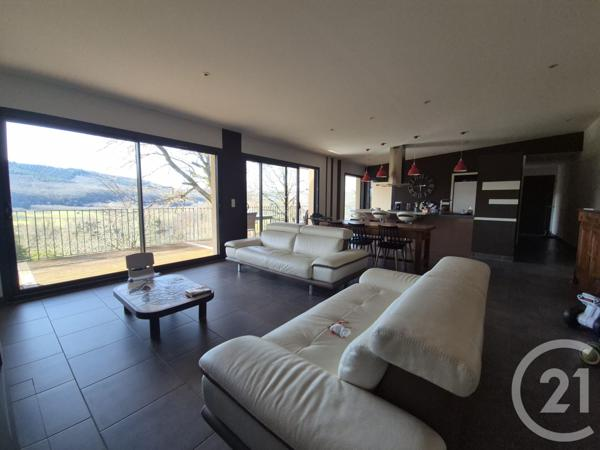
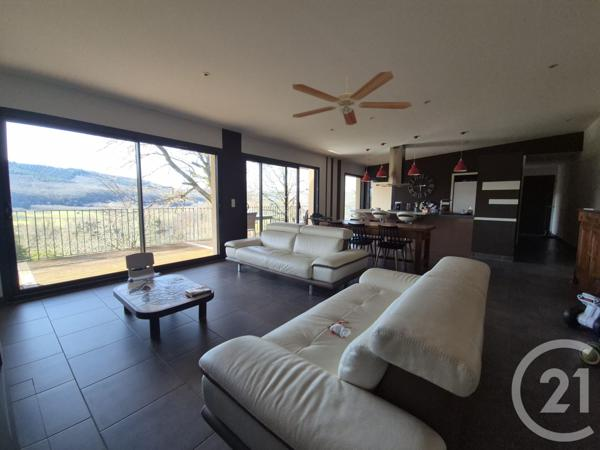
+ ceiling fan (346, 90)
